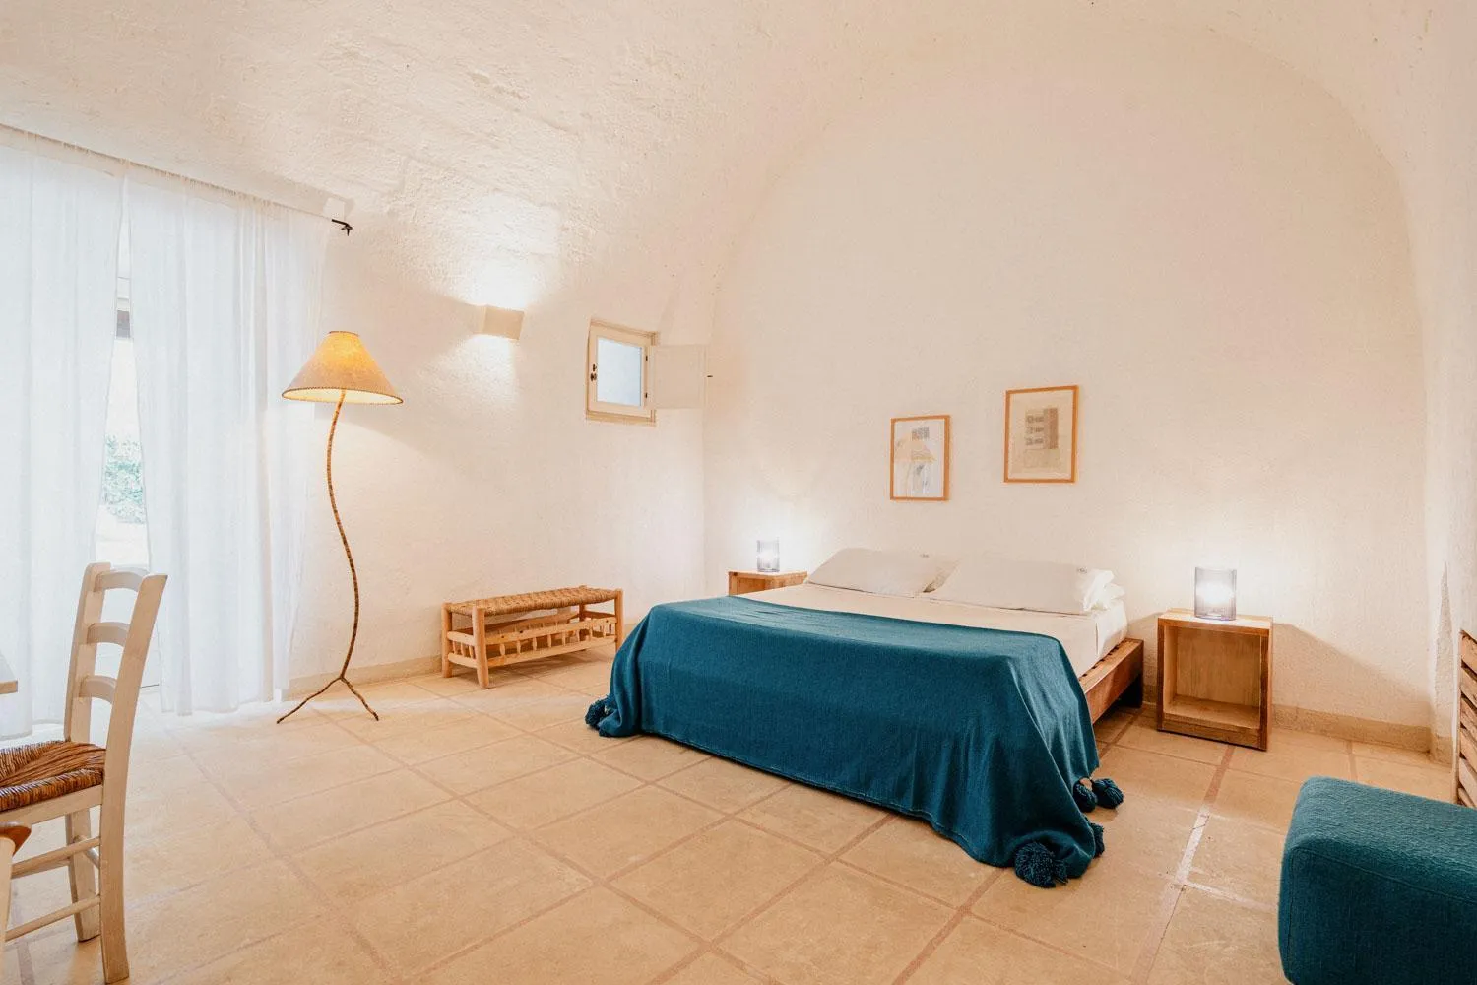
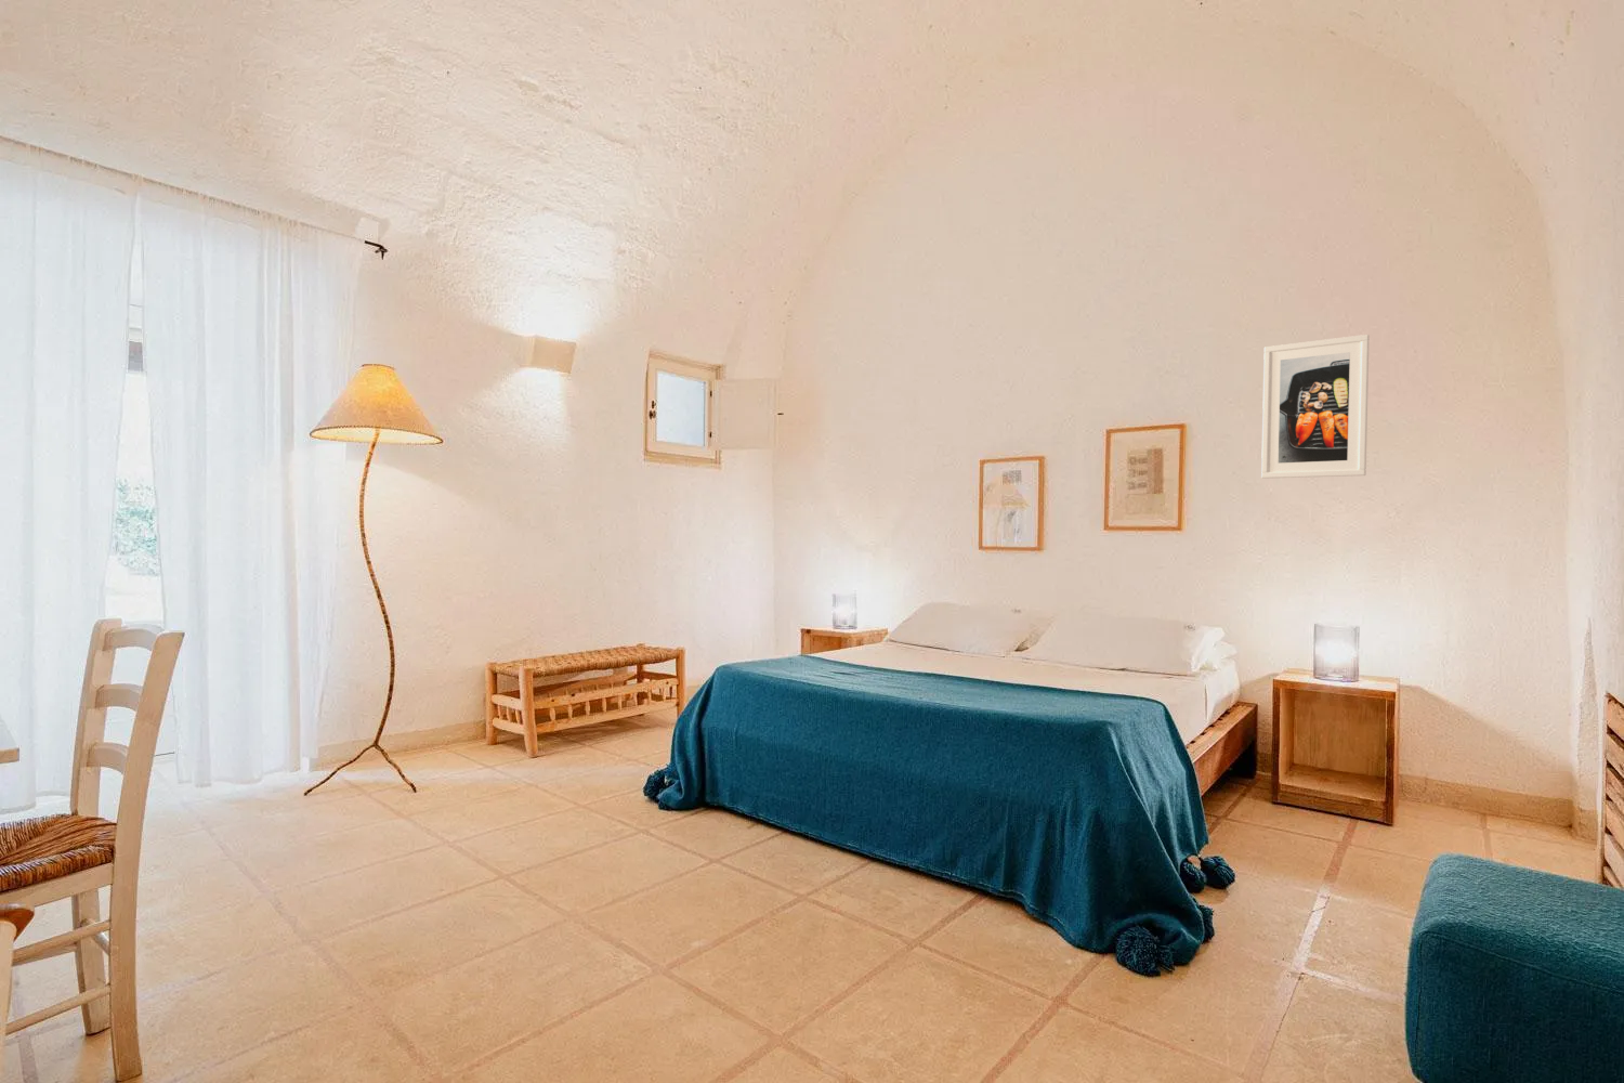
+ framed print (1313, 409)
